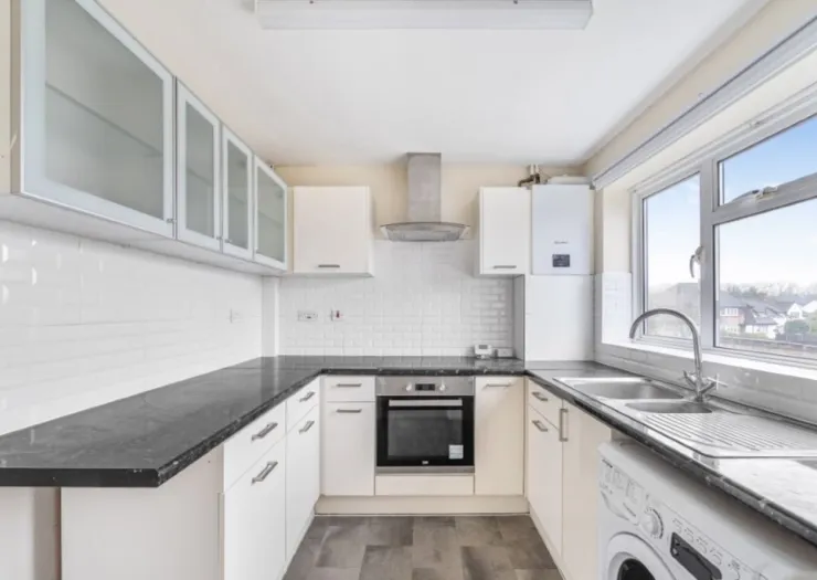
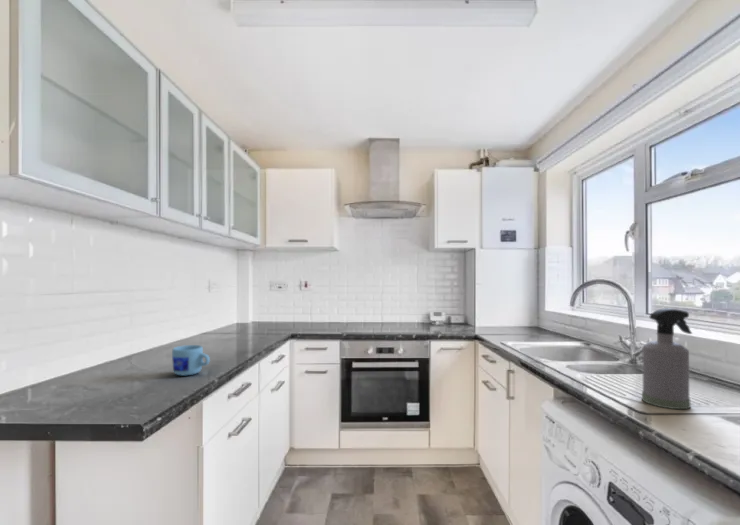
+ spray bottle (668, 355)
+ mug (191, 360)
